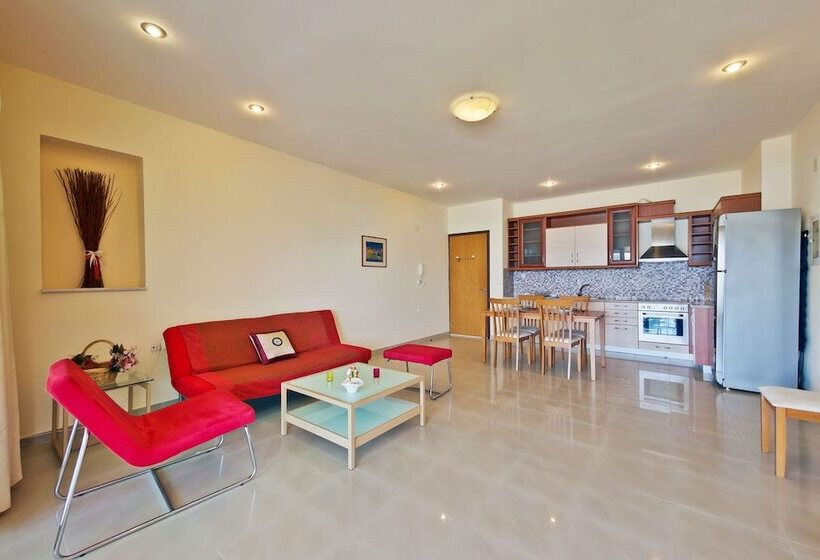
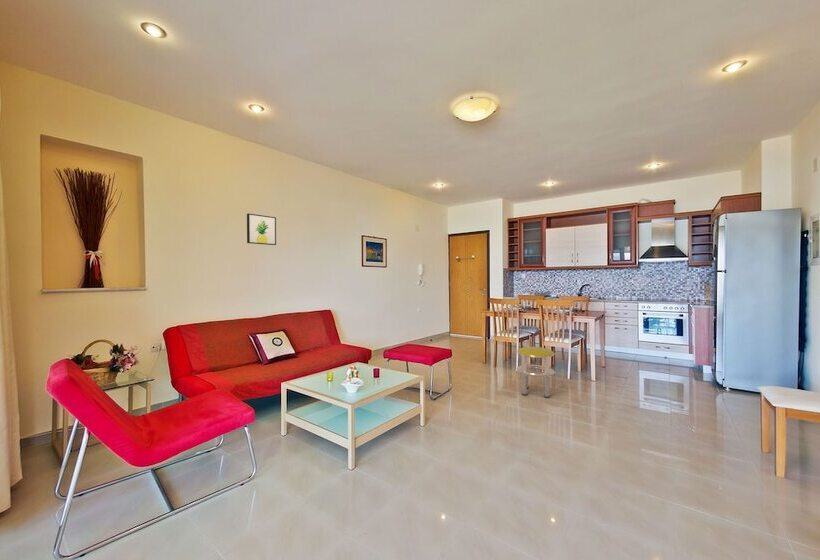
+ wall art (261, 229)
+ stool (535, 372)
